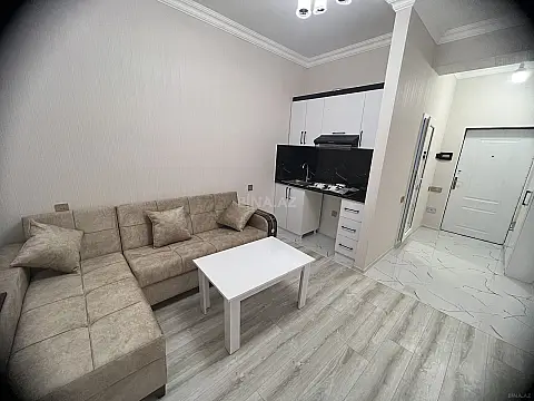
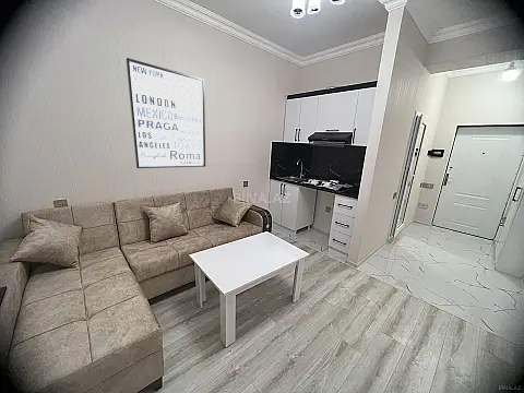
+ wall art (171, 121)
